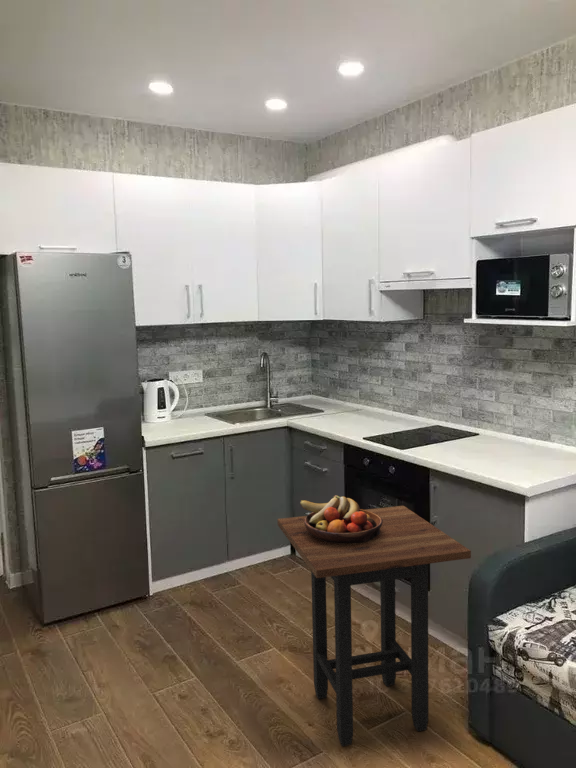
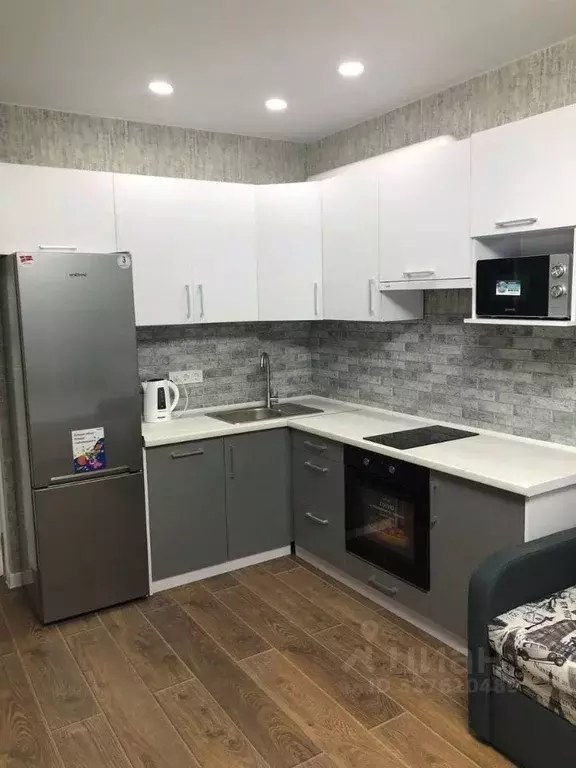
- side table (381, 623)
- fruit bowl (342, 516)
